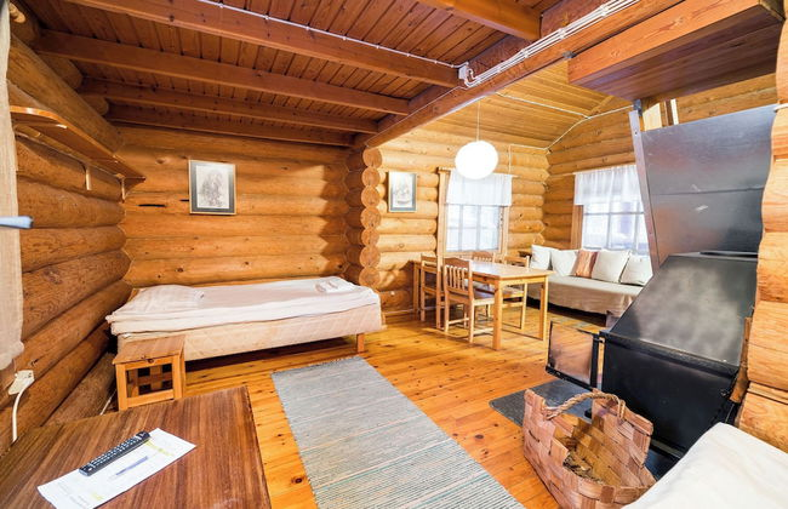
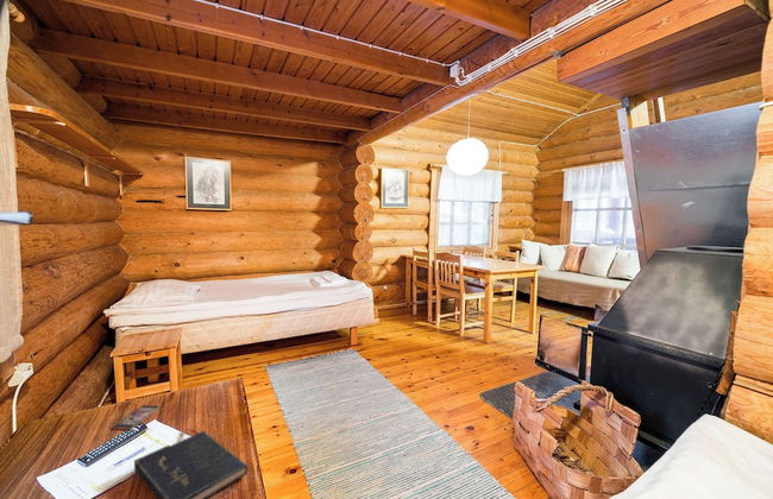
+ book (183, 459)
+ smartphone (137, 416)
